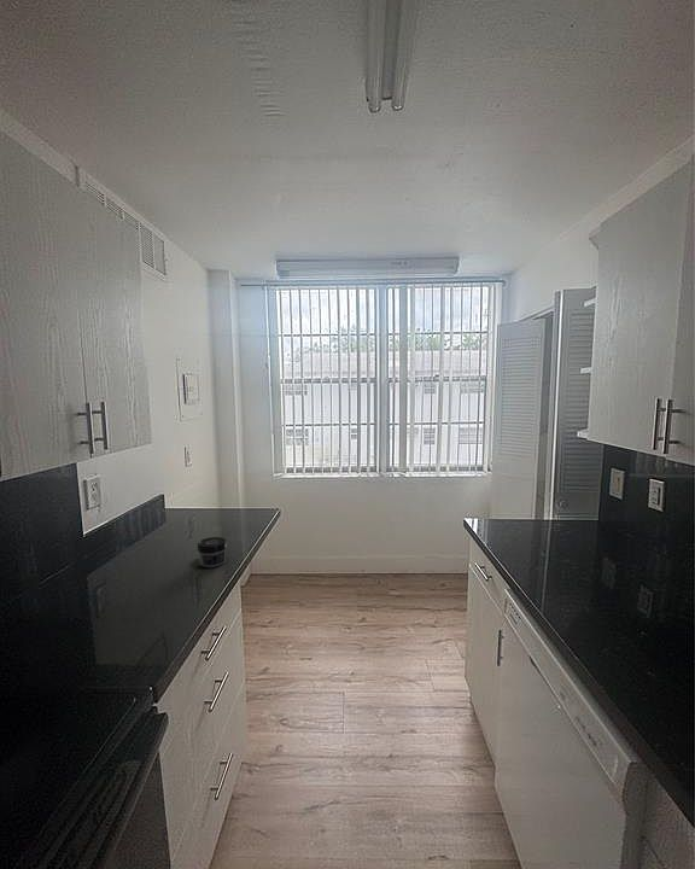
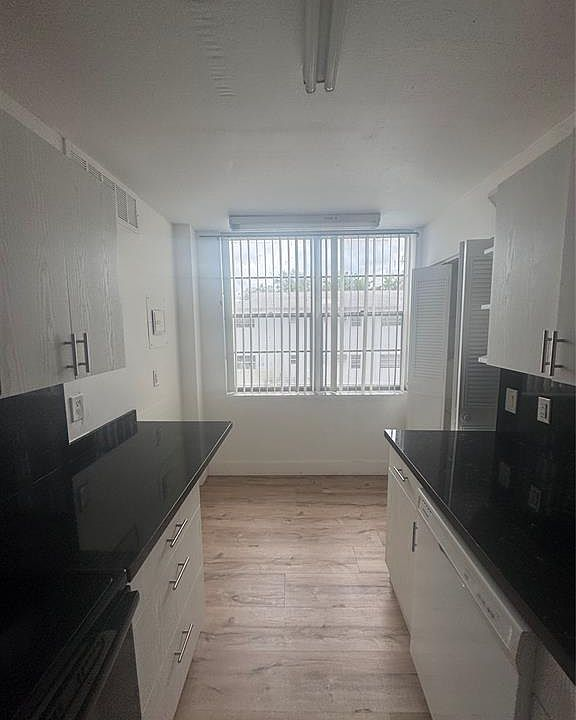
- jar (212, 552)
